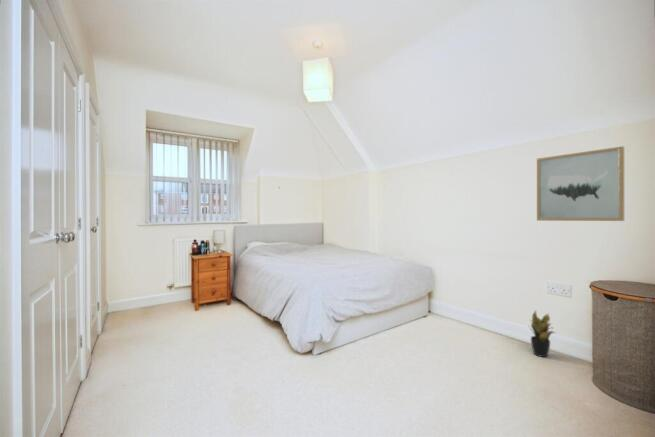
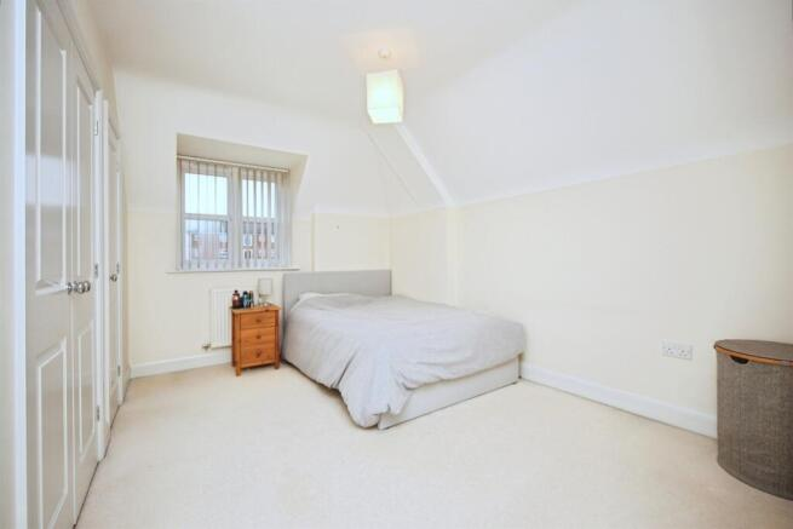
- wall art (576, 187)
- potted plant (541, 332)
